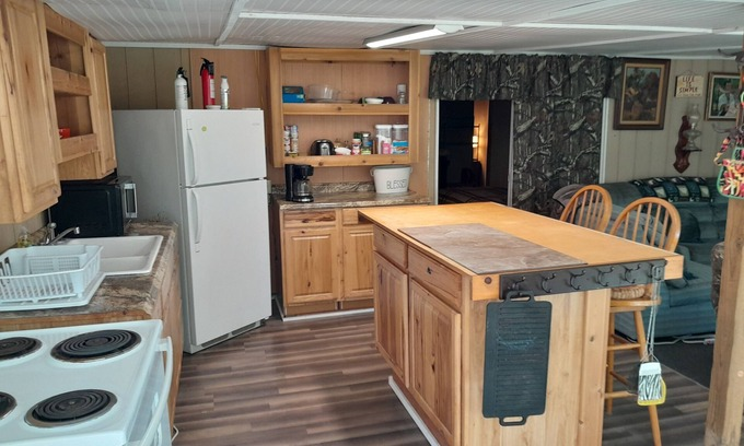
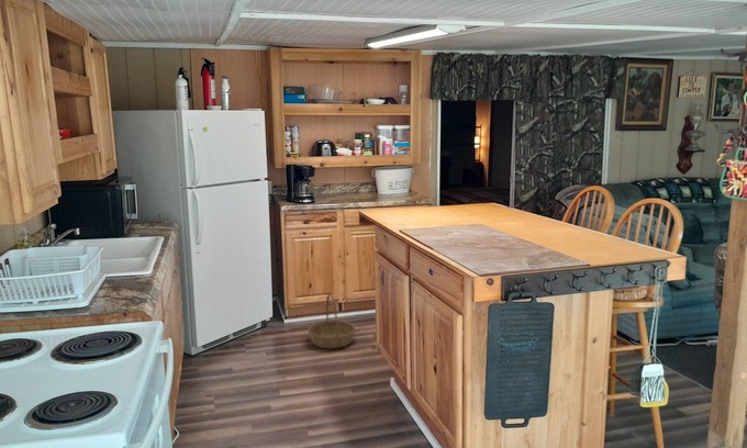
+ basket (331, 321)
